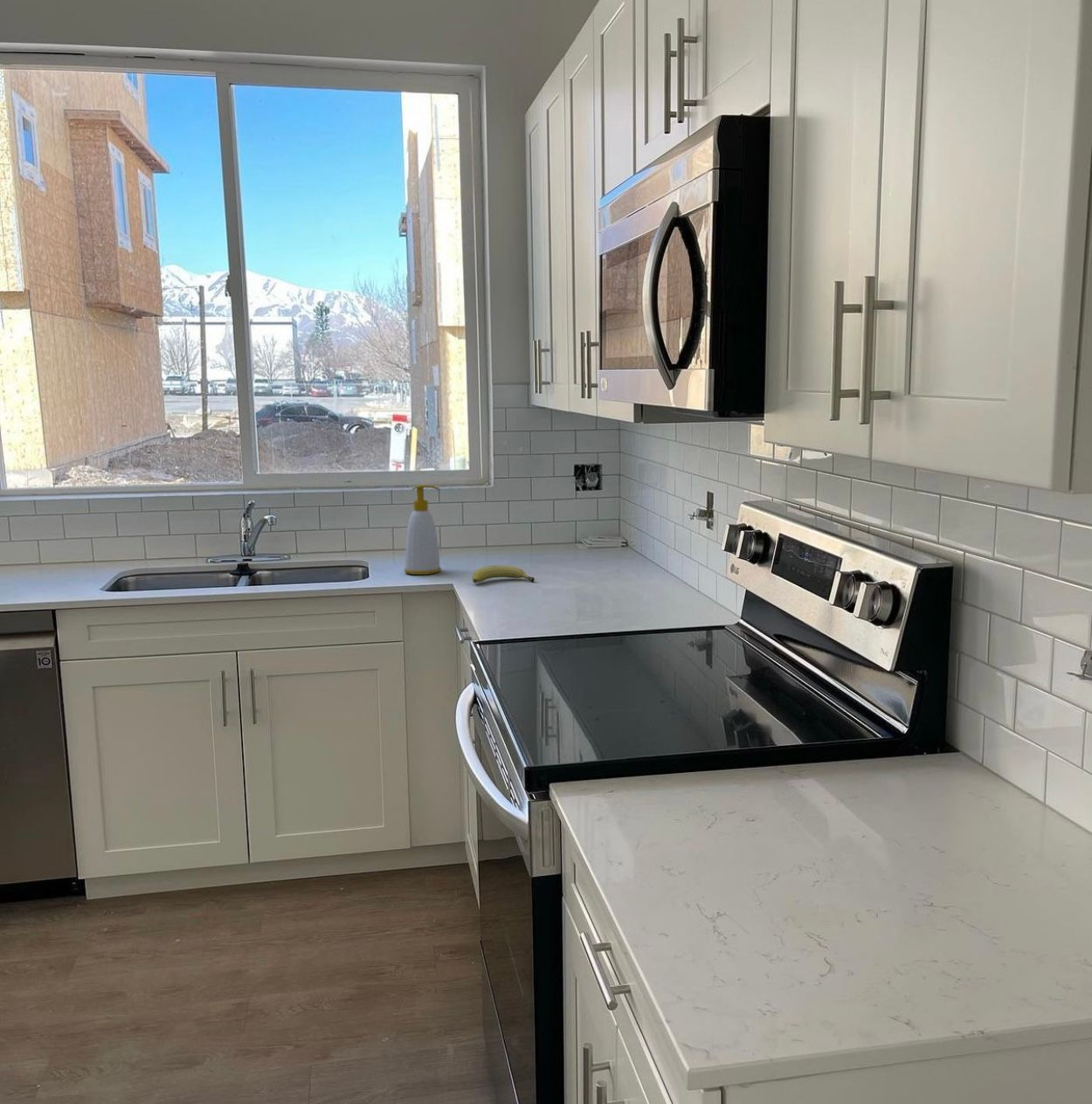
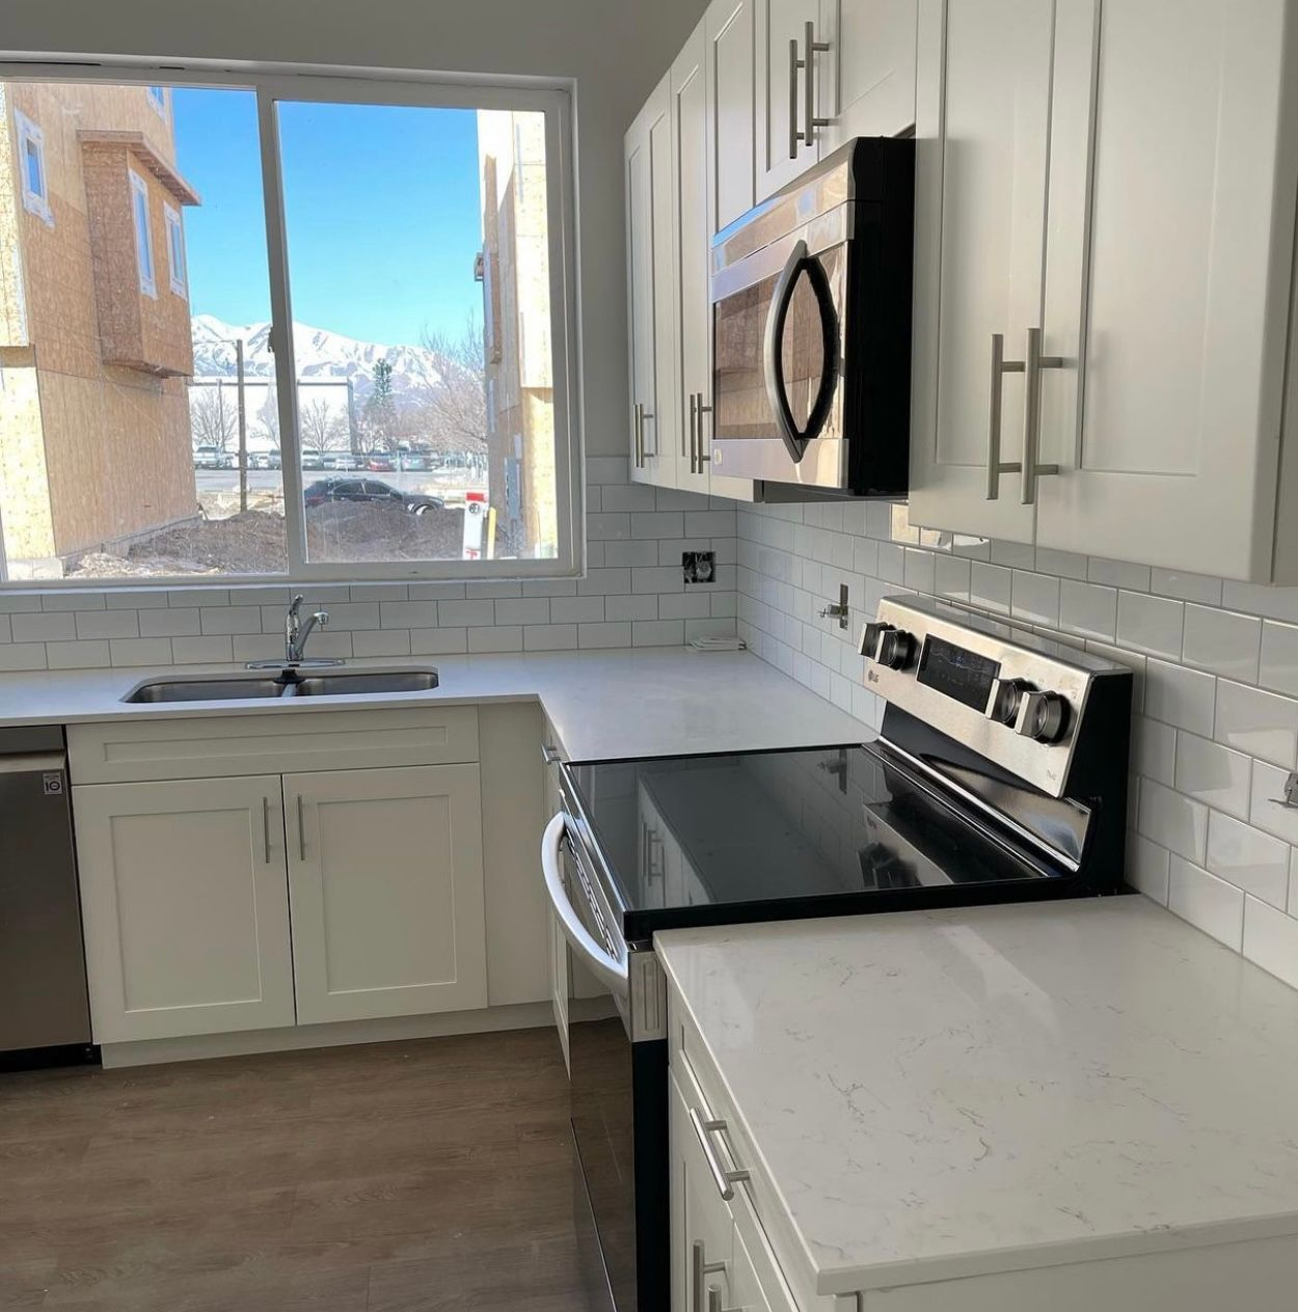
- fruit (501, 574)
- soap bottle (421, 528)
